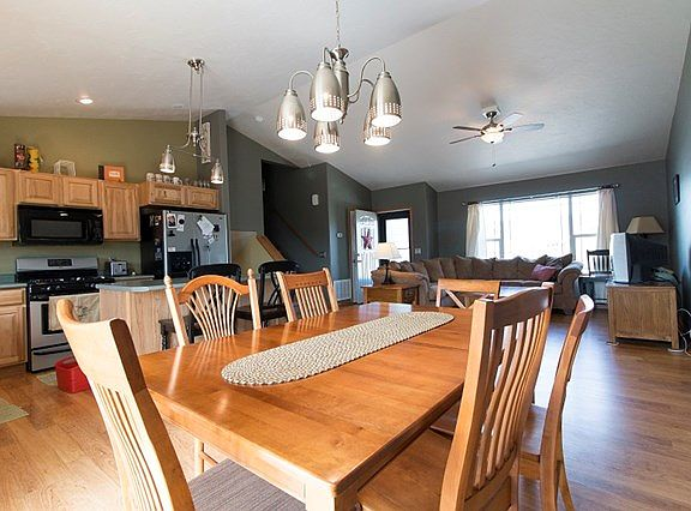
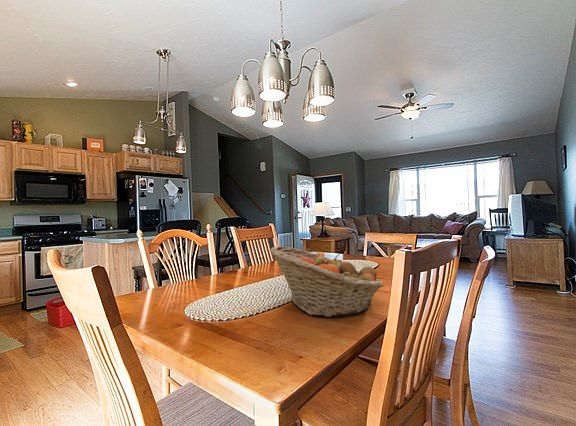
+ fruit basket (323, 274)
